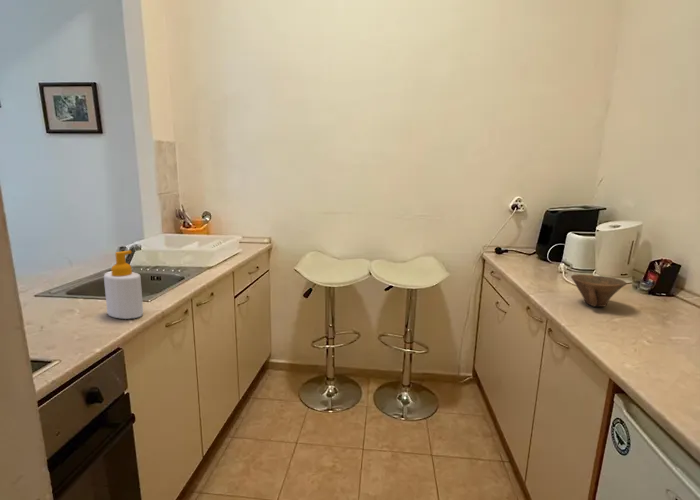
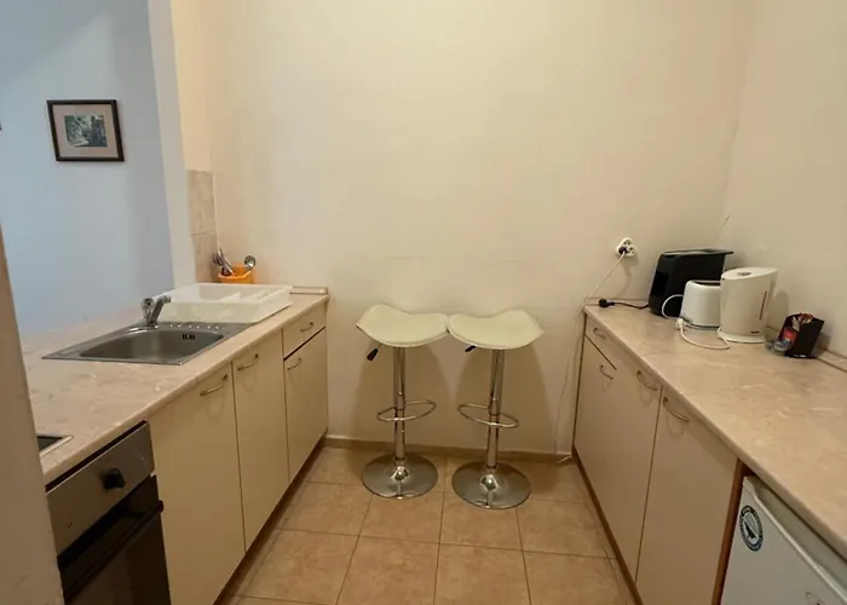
- soap bottle (122, 283)
- bowl (596, 292)
